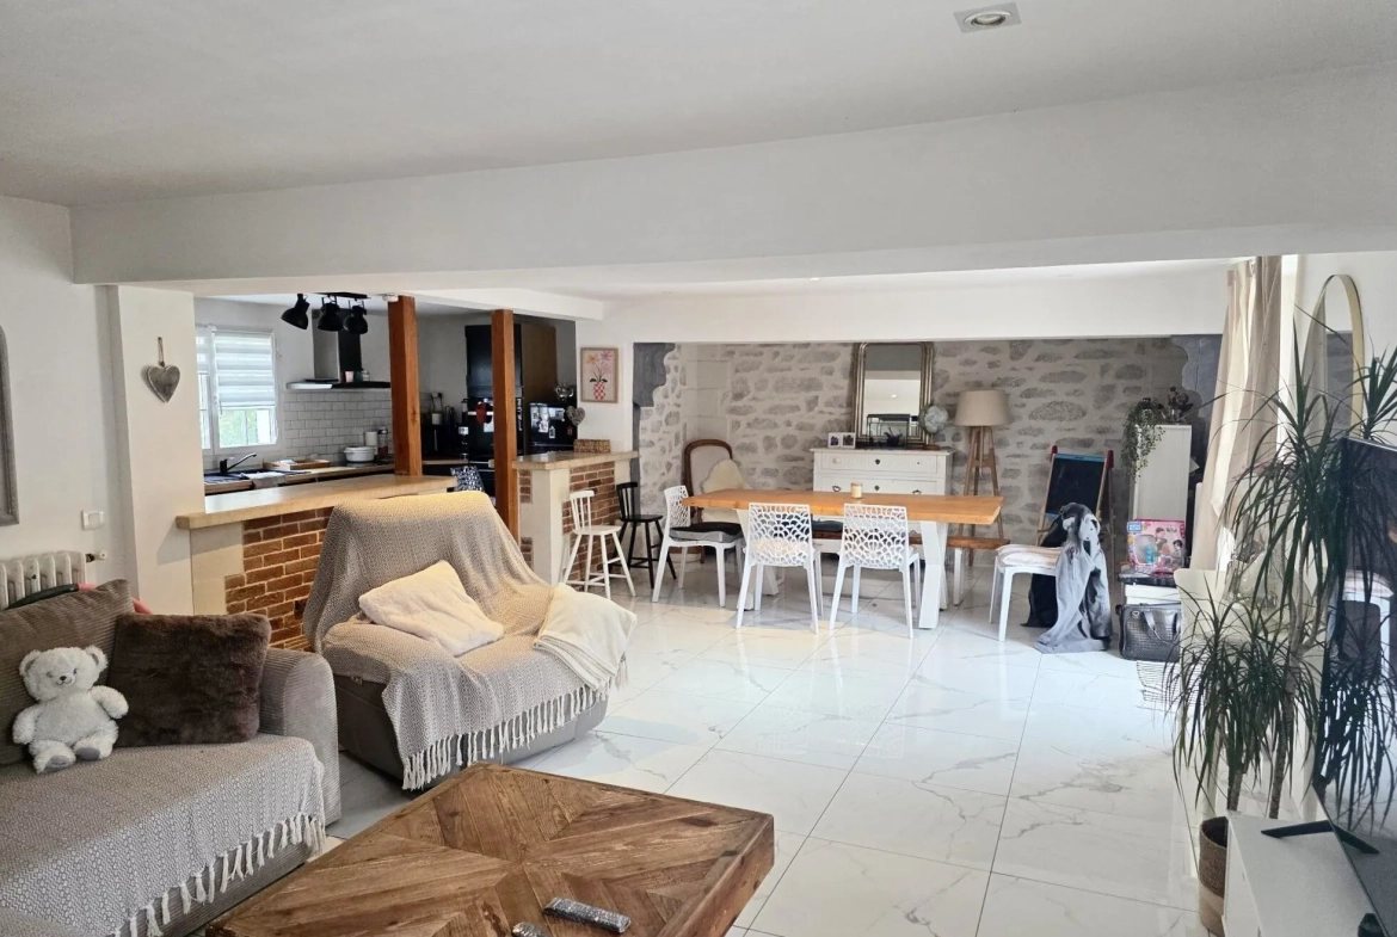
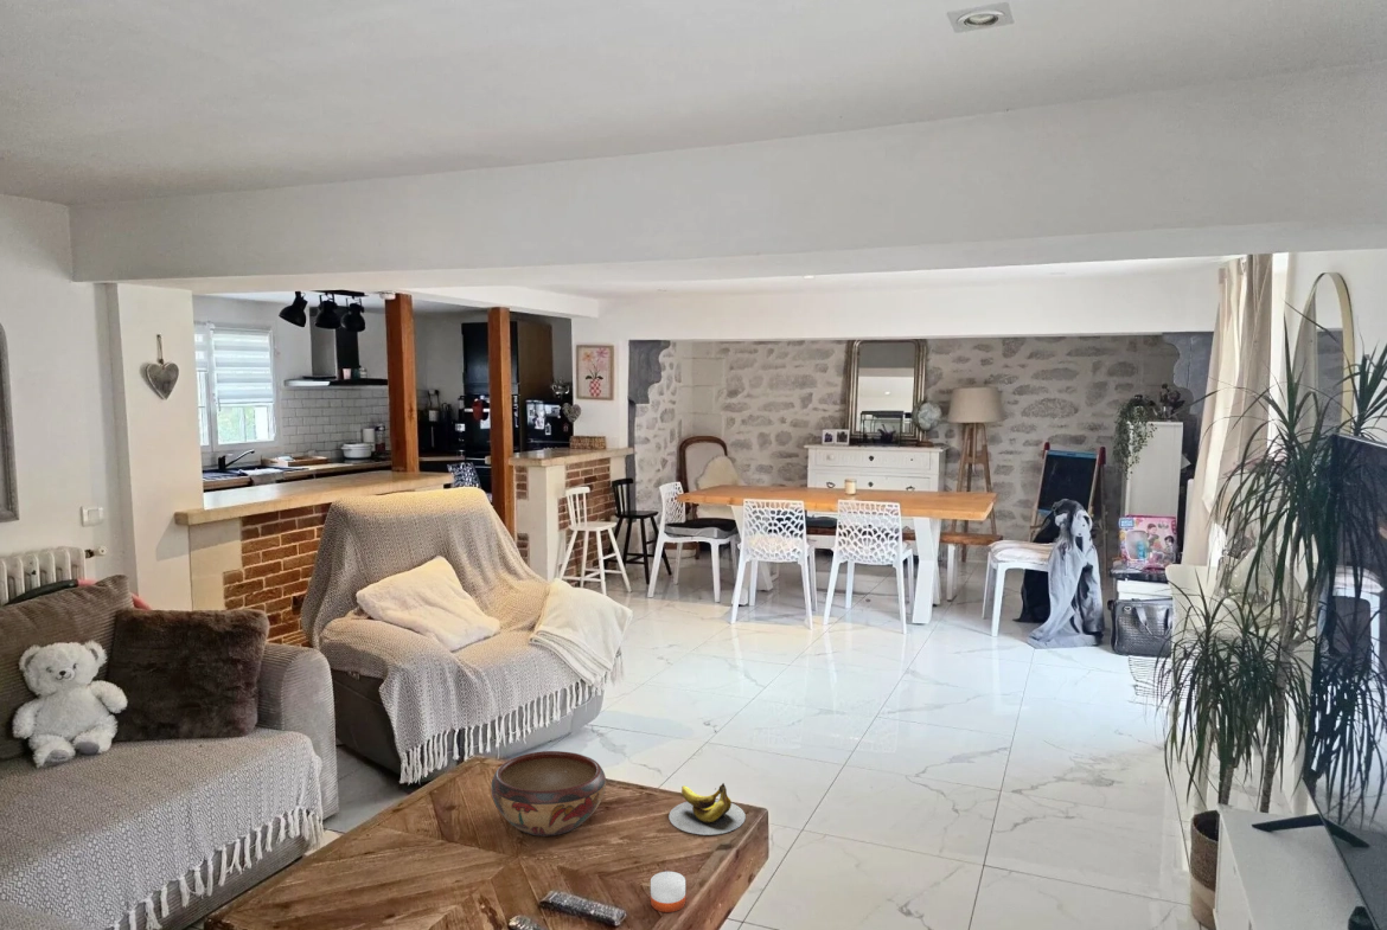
+ decorative bowl (549, 795)
+ banana (707, 797)
+ candle (667, 879)
